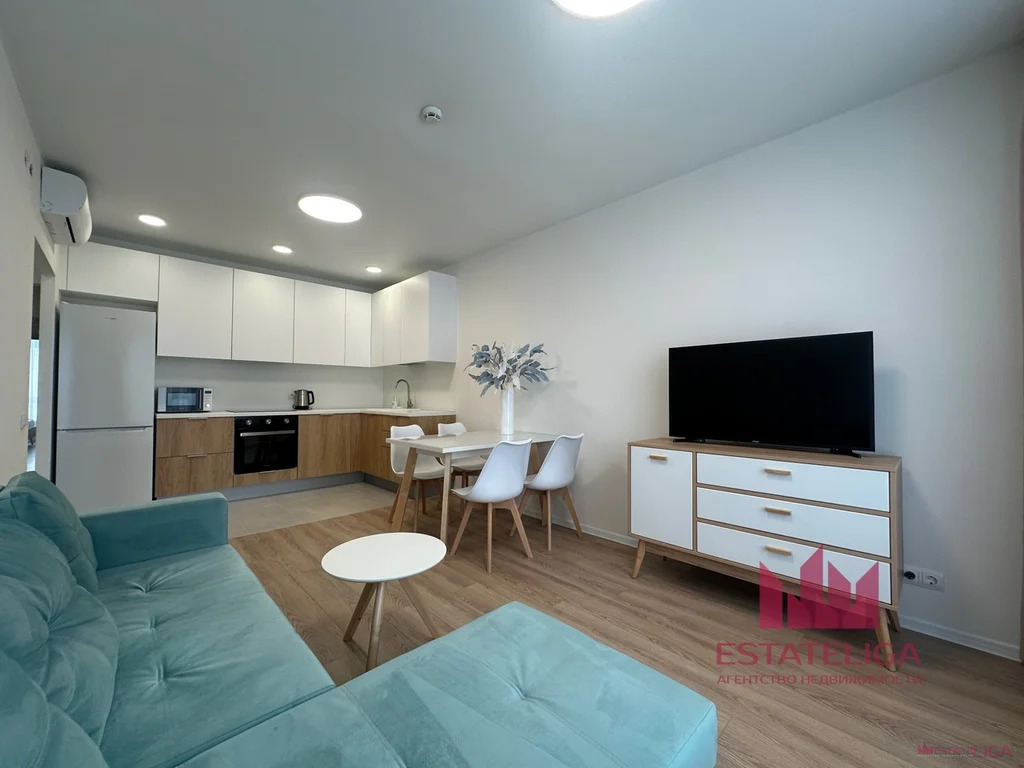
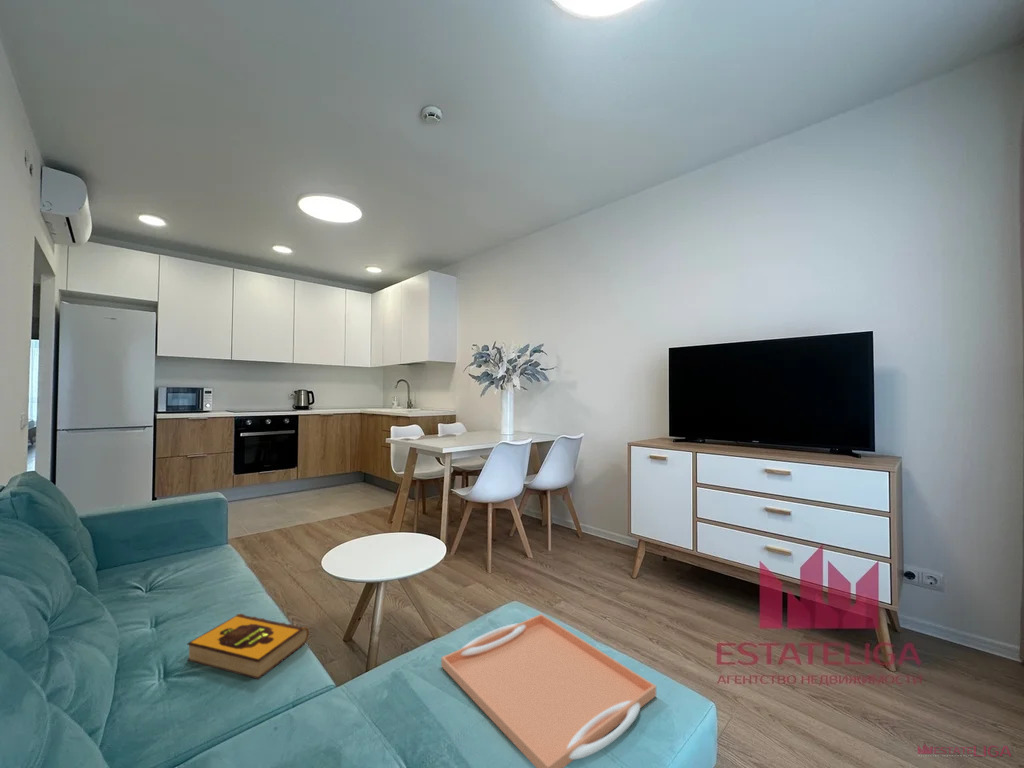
+ serving tray (543, 675)
+ hardback book (250, 641)
